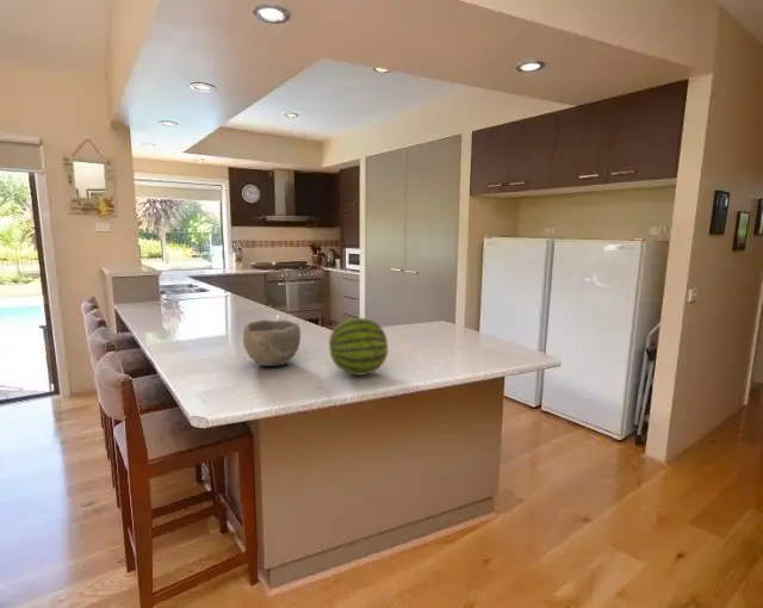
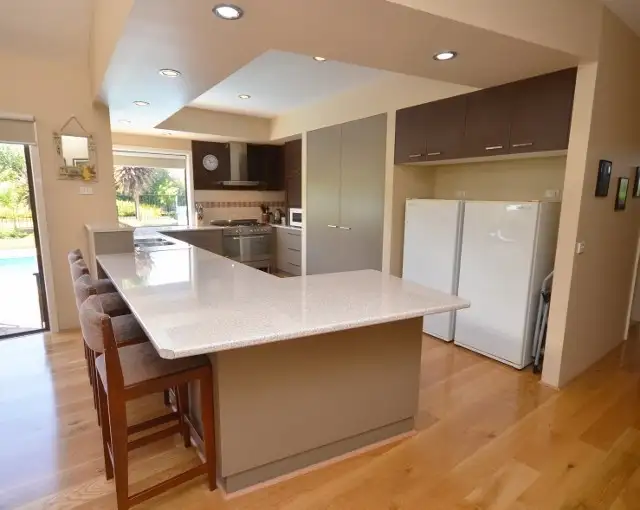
- fruit (358, 346)
- bowl (272, 343)
